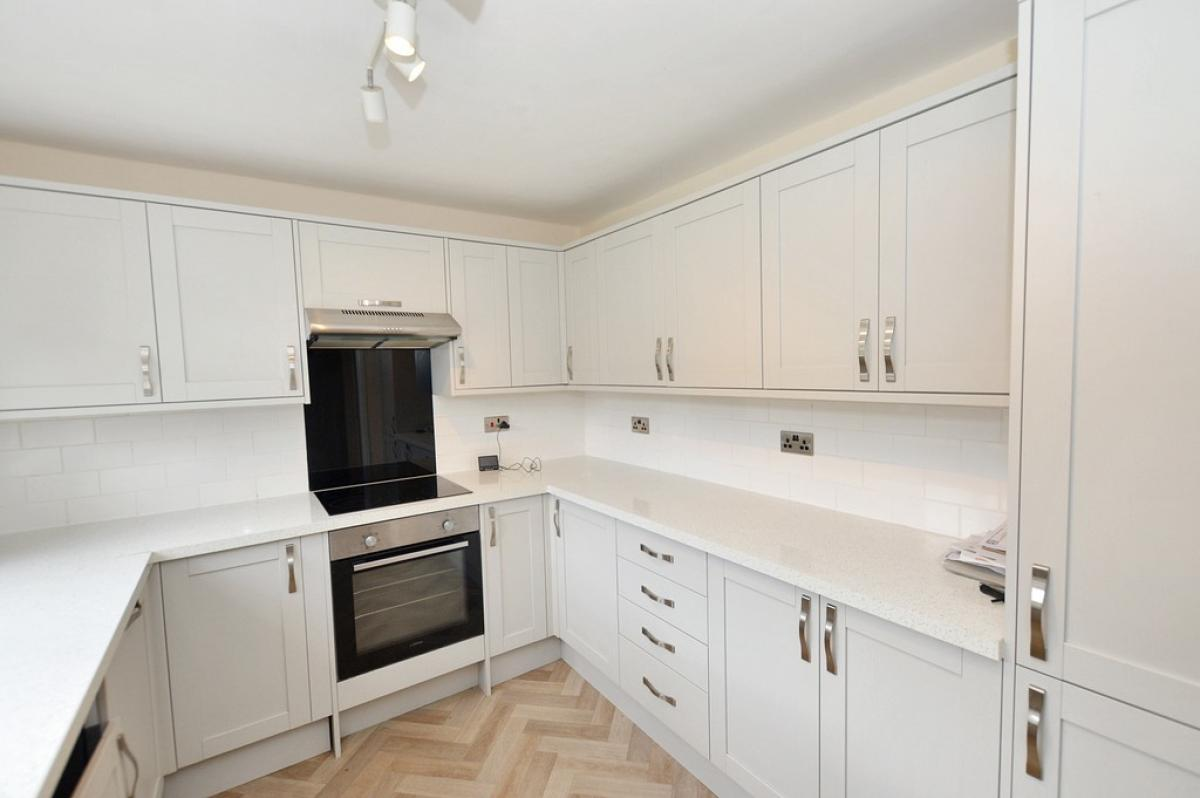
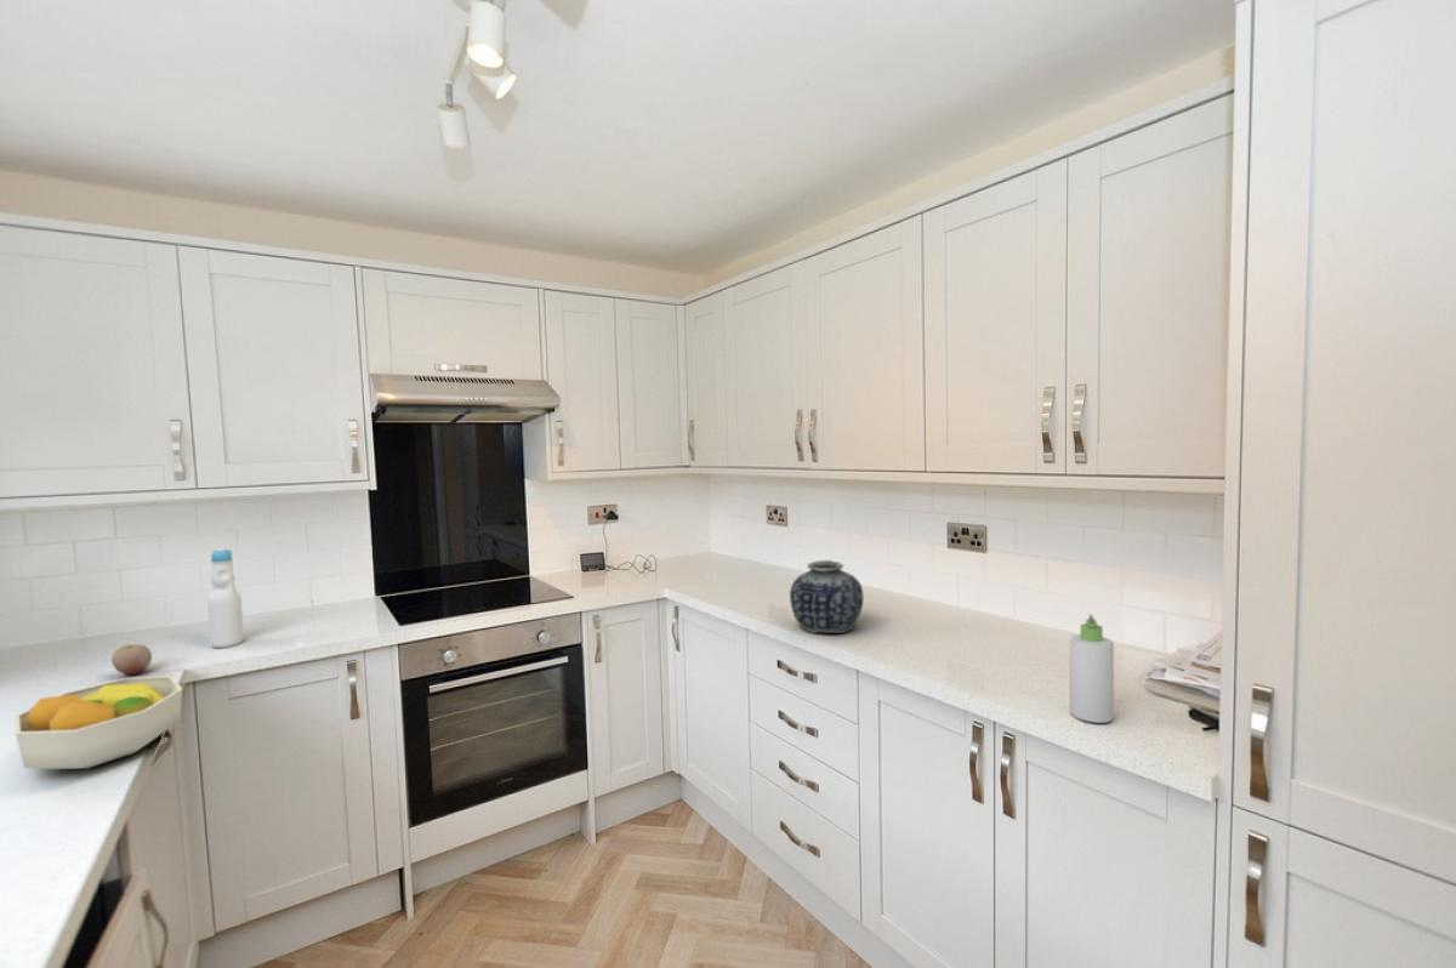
+ bottle (223, 597)
+ fruit bowl (103, 713)
+ fruit (131, 659)
+ vase (825, 594)
+ bottle (1091, 664)
